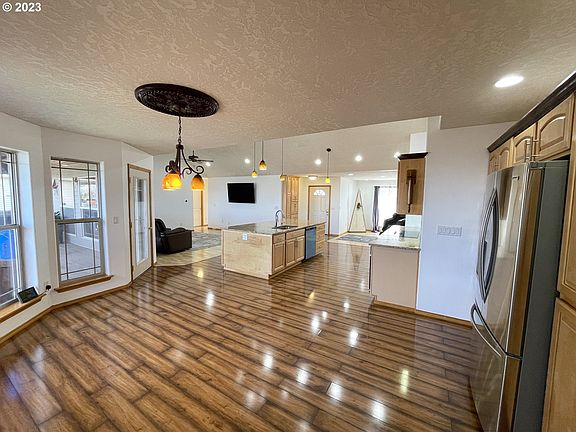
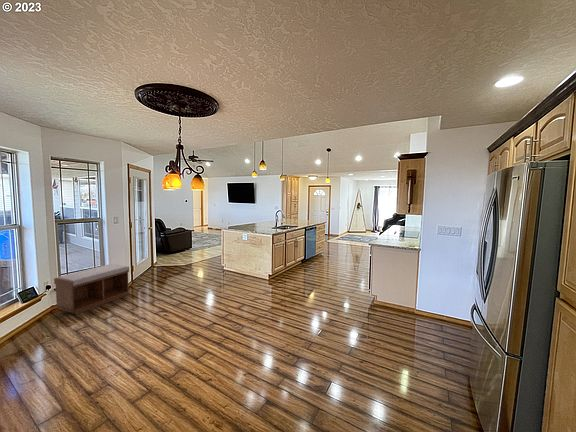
+ bench (95, 286)
